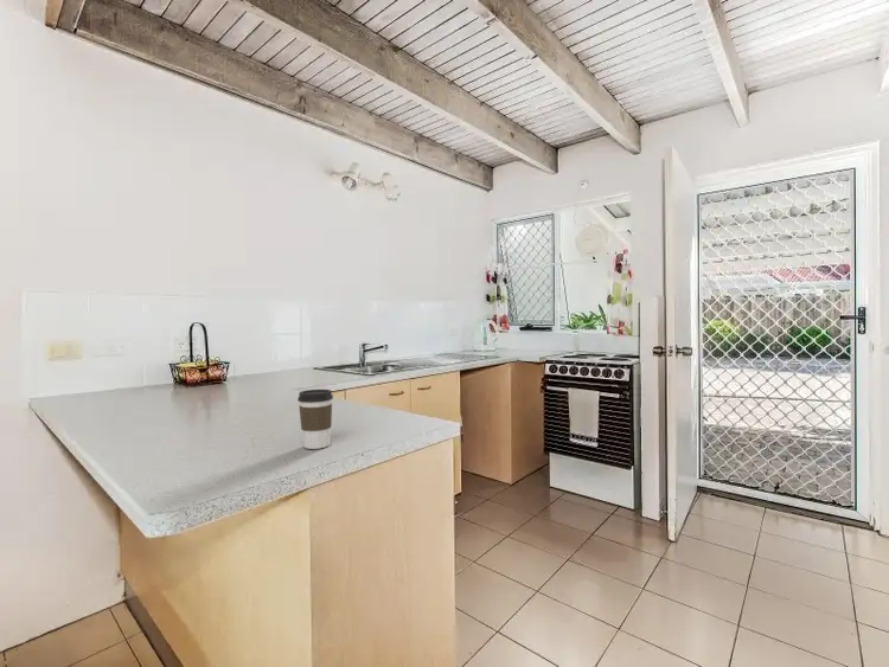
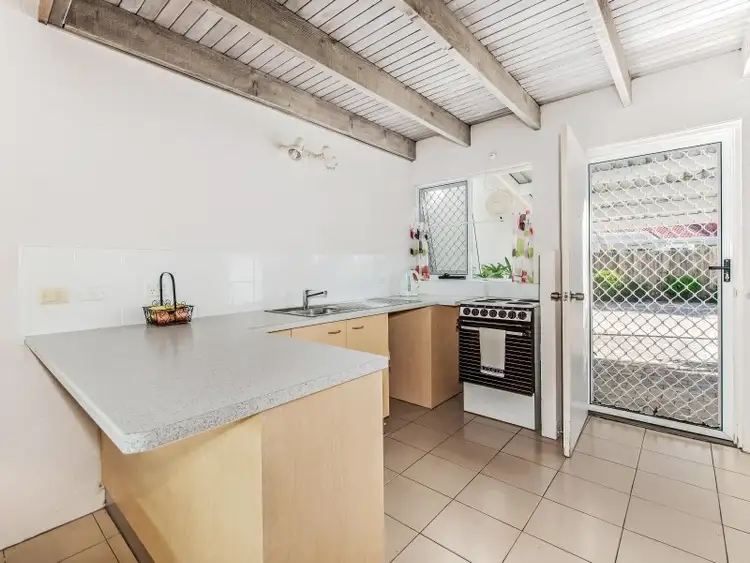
- coffee cup (315, 418)
